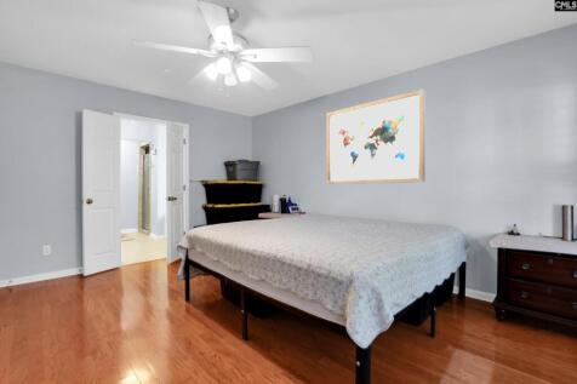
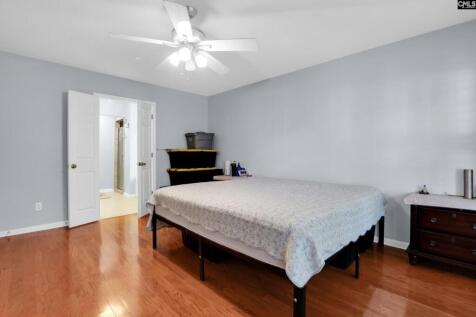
- wall art (369, 143)
